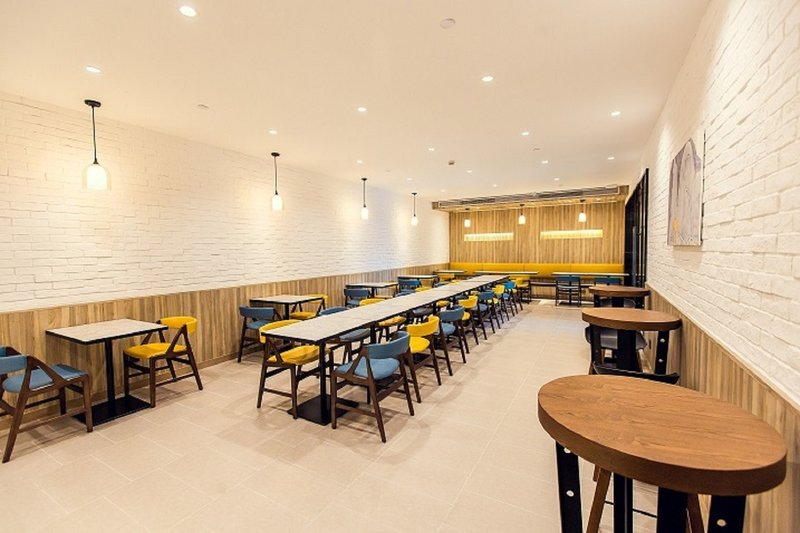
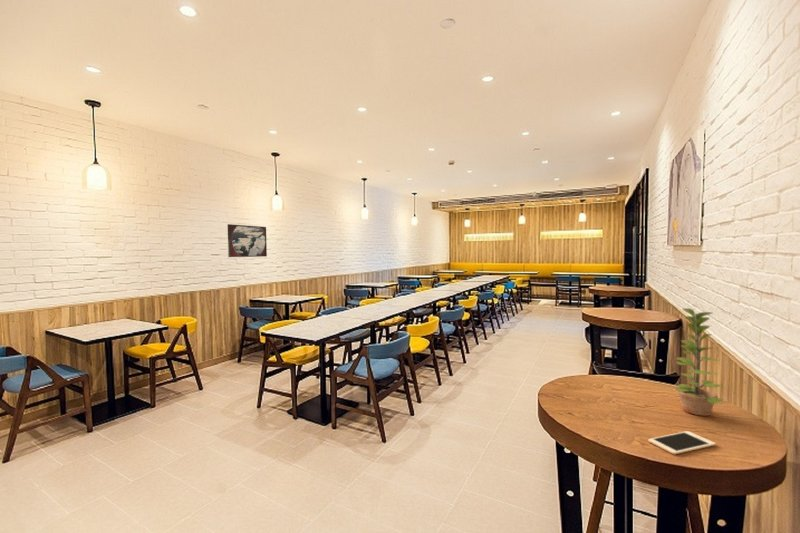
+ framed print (248, 241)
+ plant (699, 362)
+ cell phone (681, 442)
